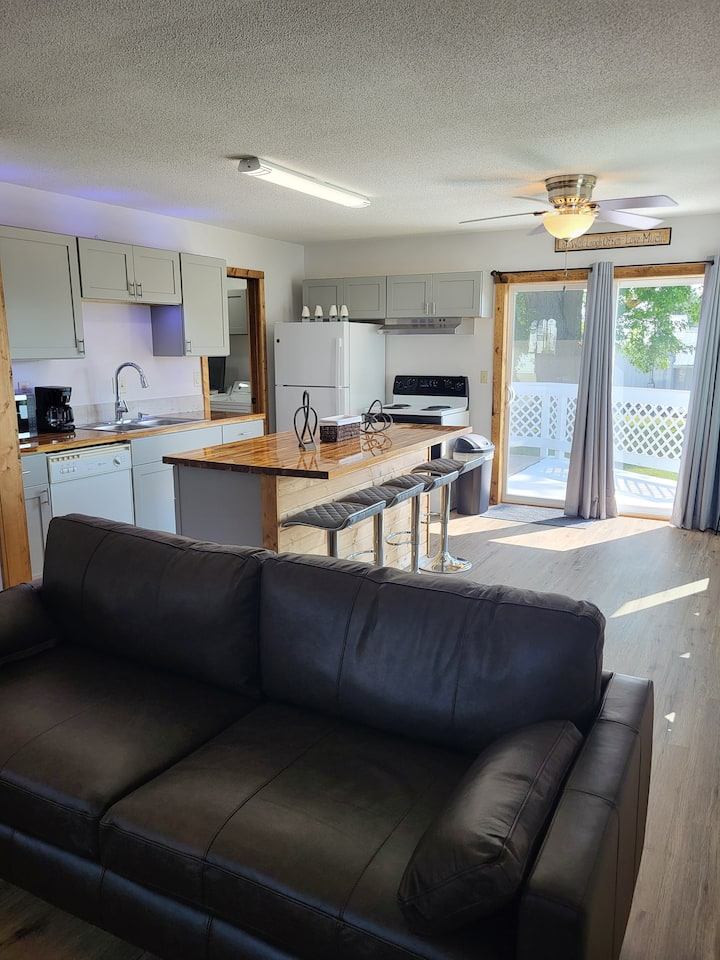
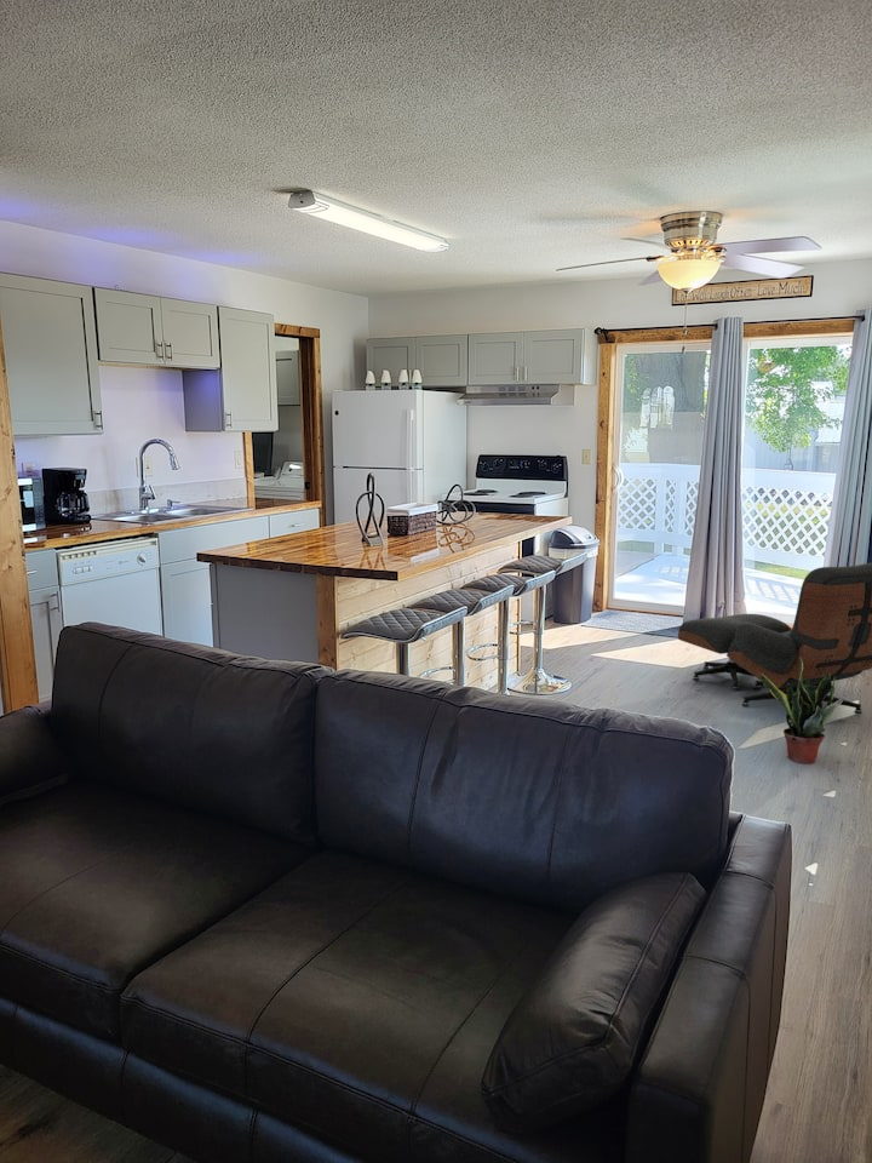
+ potted plant (799, 710)
+ lounge chair (776, 624)
